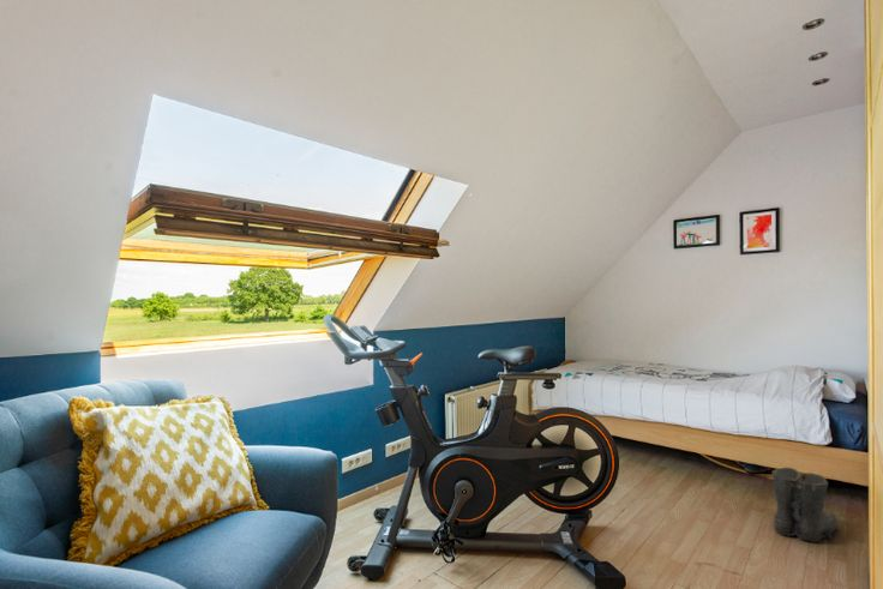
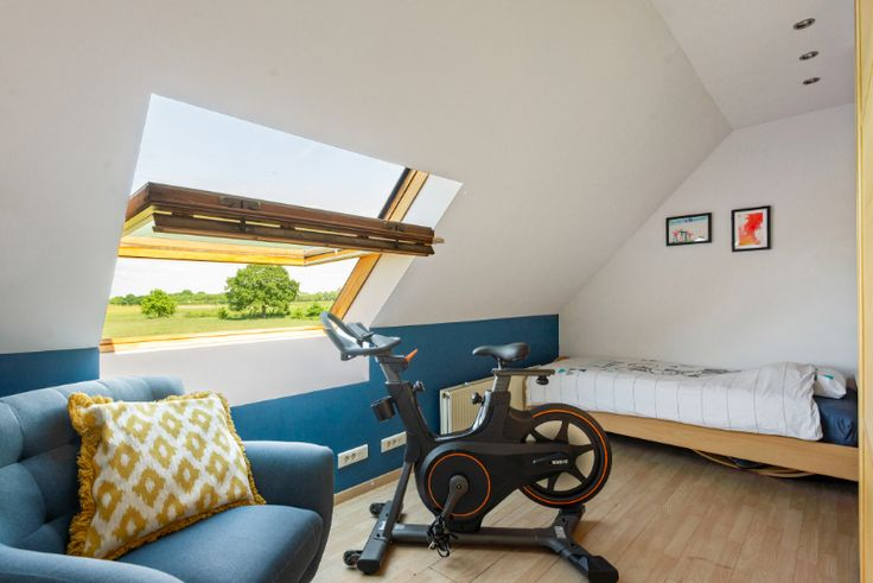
- boots (804, 498)
